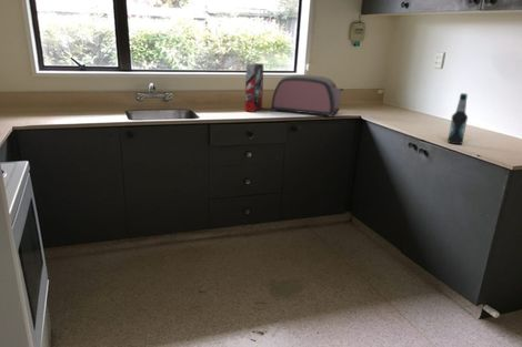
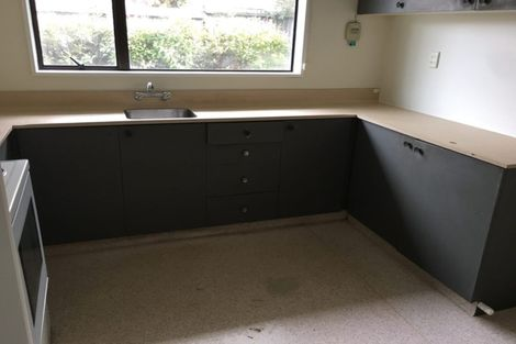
- toaster (308, 94)
- cereal box (254, 86)
- bottle (459, 119)
